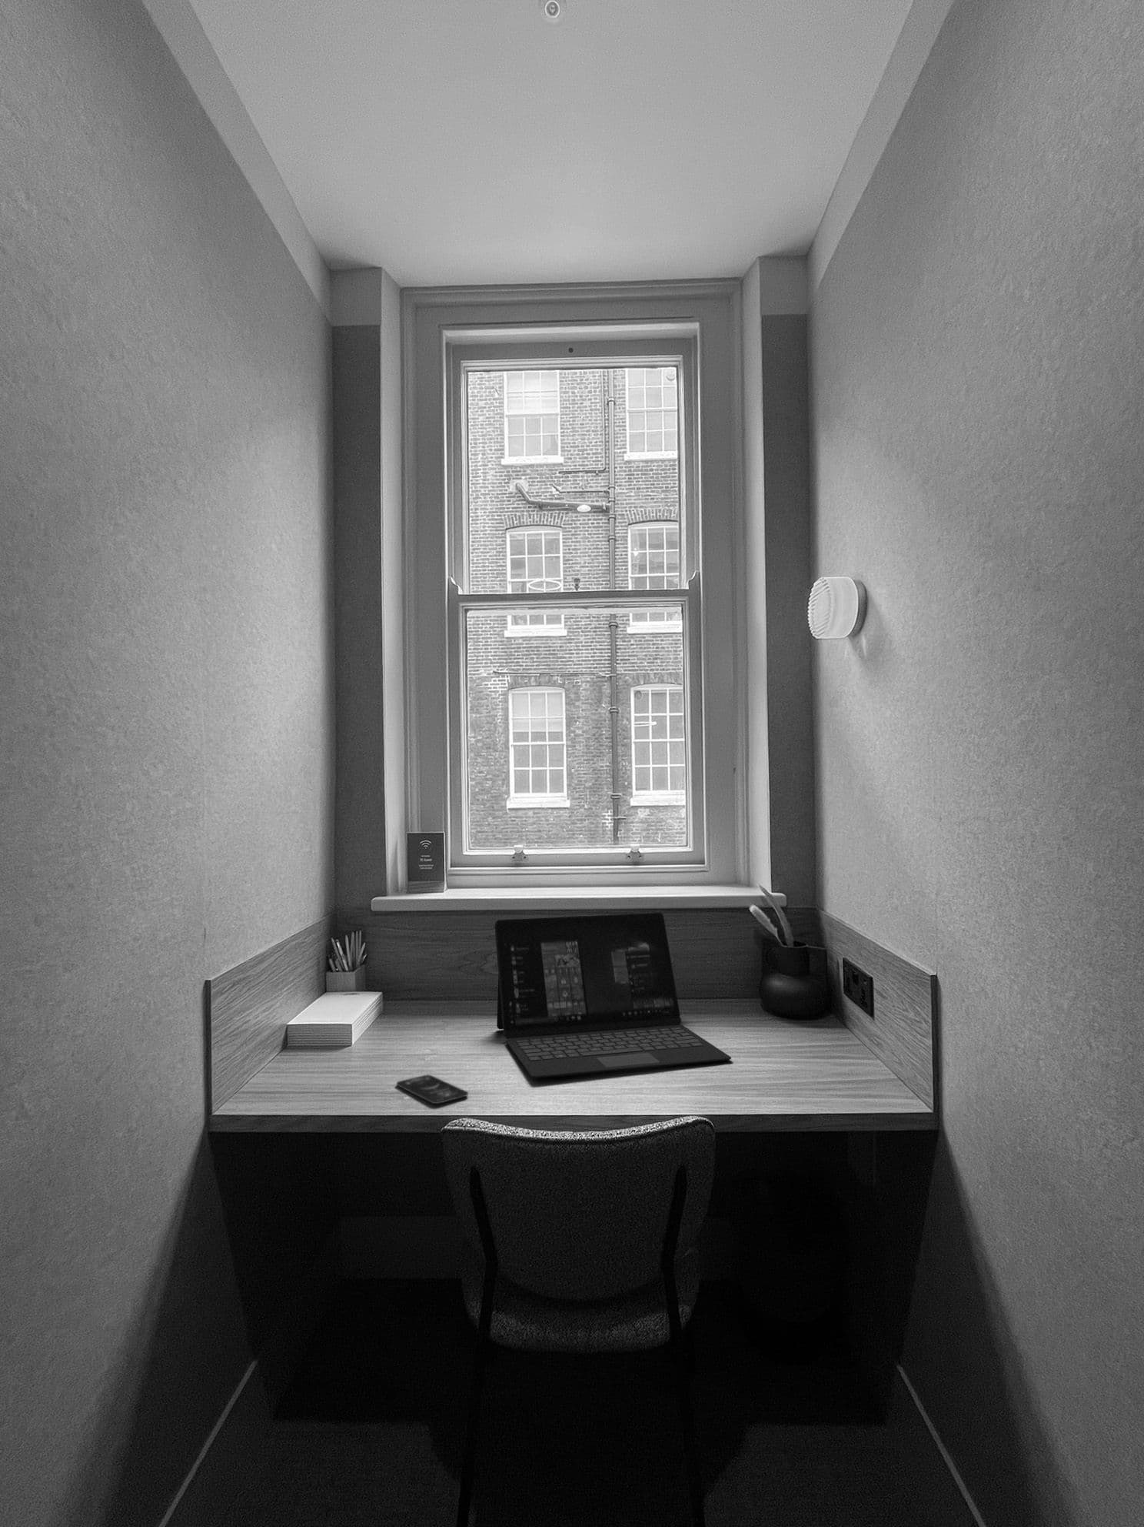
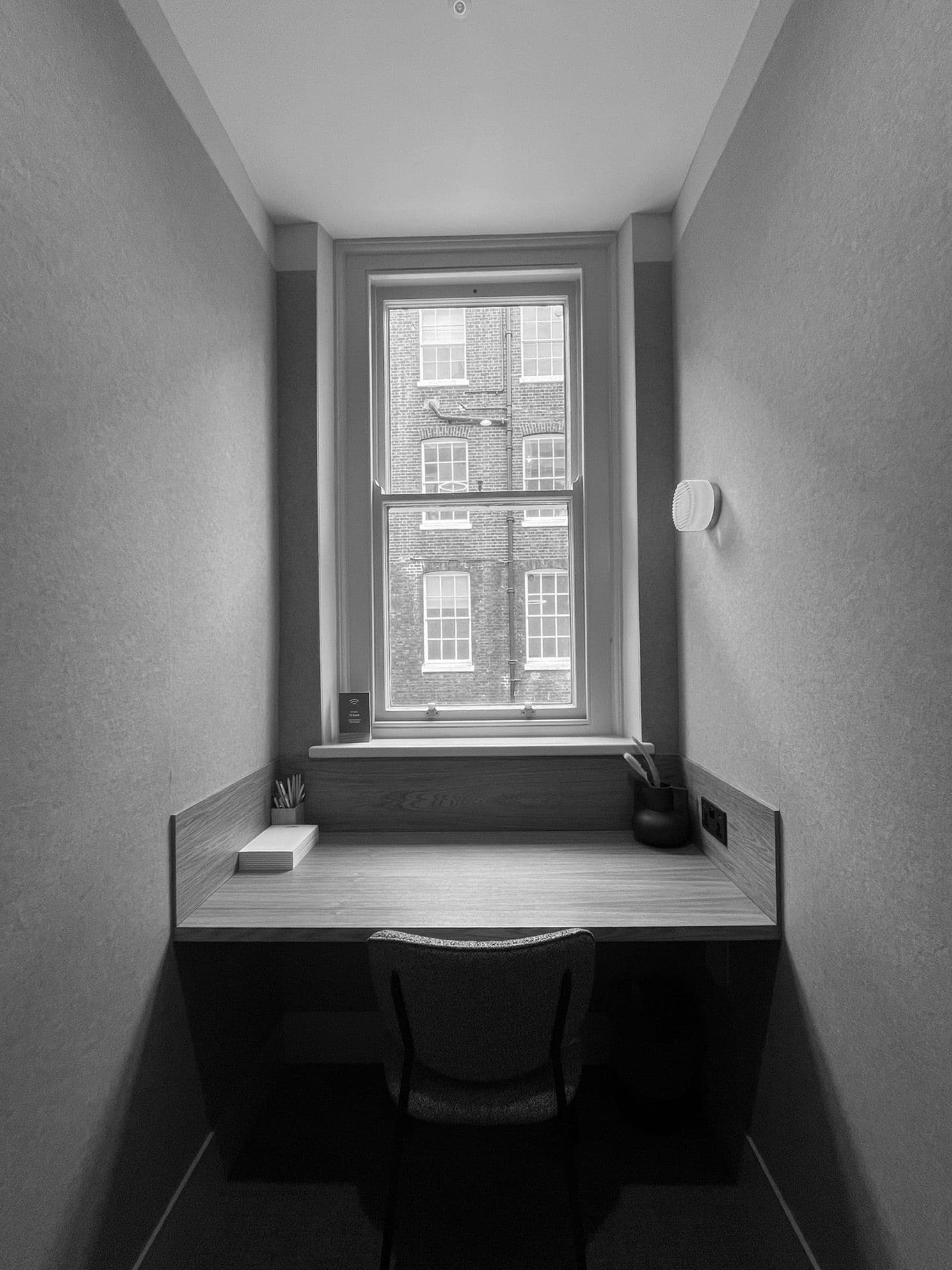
- laptop (606, 985)
- smartphone (431, 1088)
